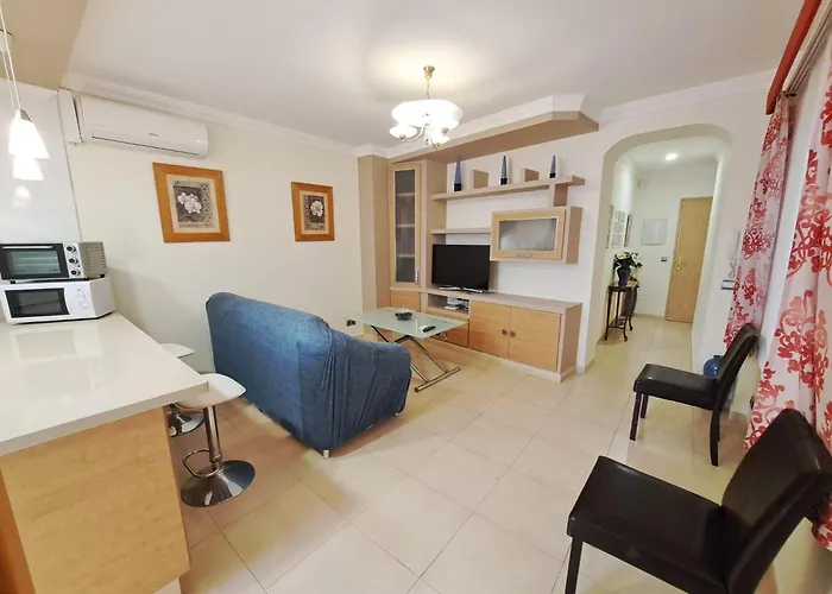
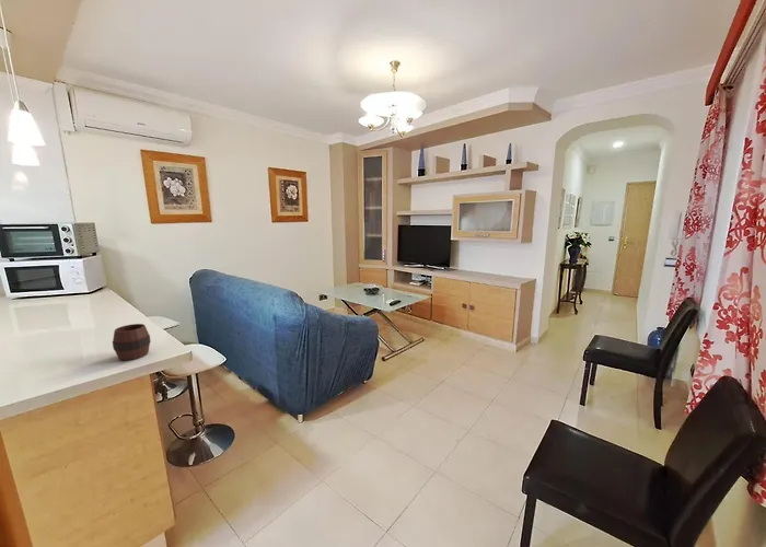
+ cup (131, 341)
